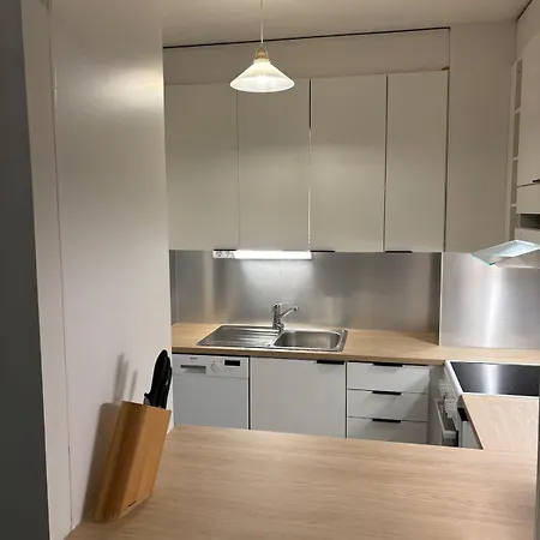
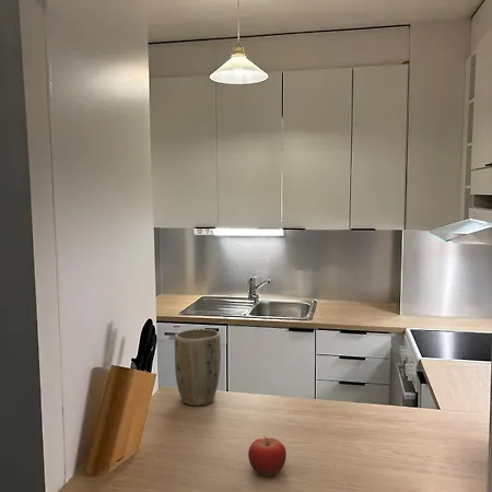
+ plant pot (198, 366)
+ fruit (267, 453)
